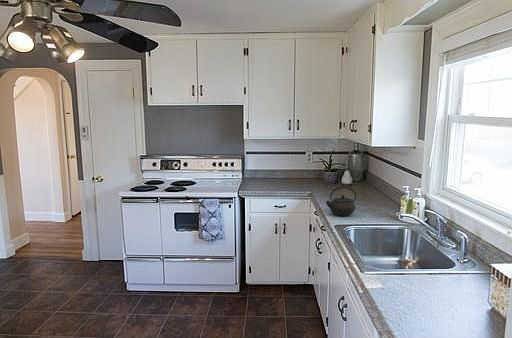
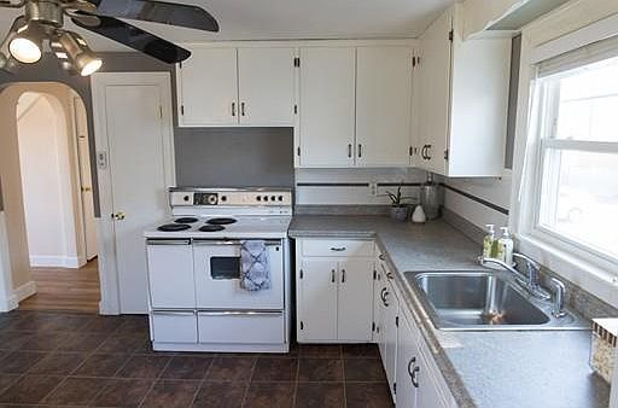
- kettle (340, 200)
